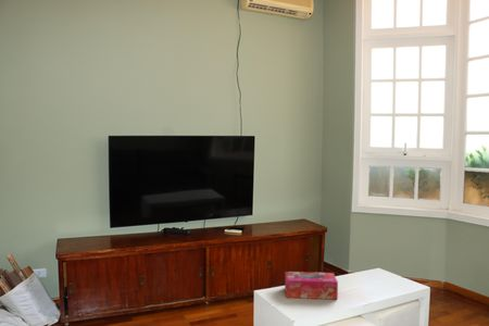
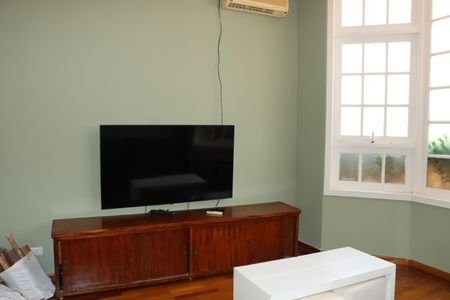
- tissue box (310, 285)
